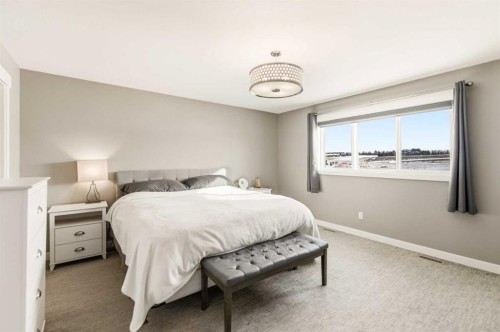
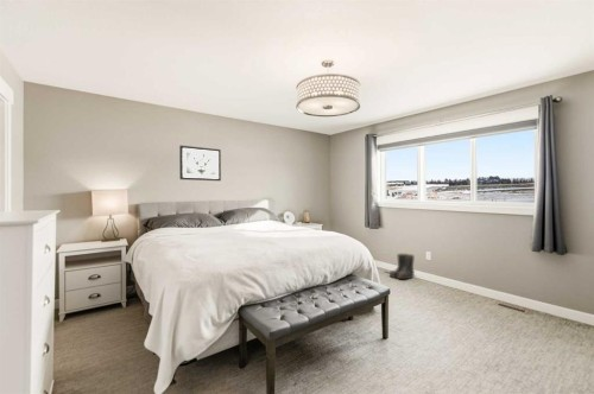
+ wall art (201, 164)
+ boots (402, 265)
